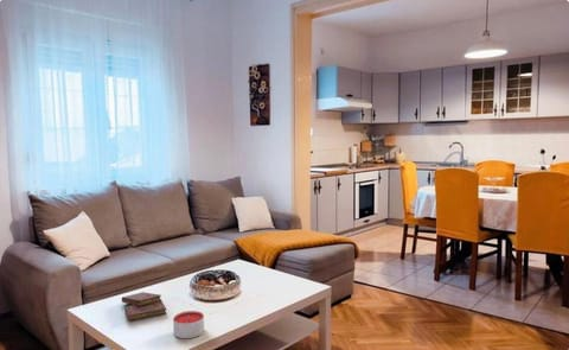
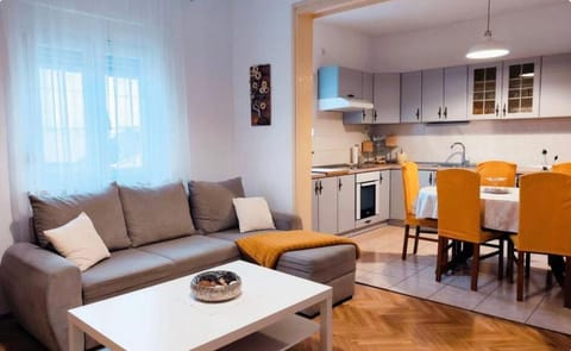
- book (142, 300)
- candle (188, 323)
